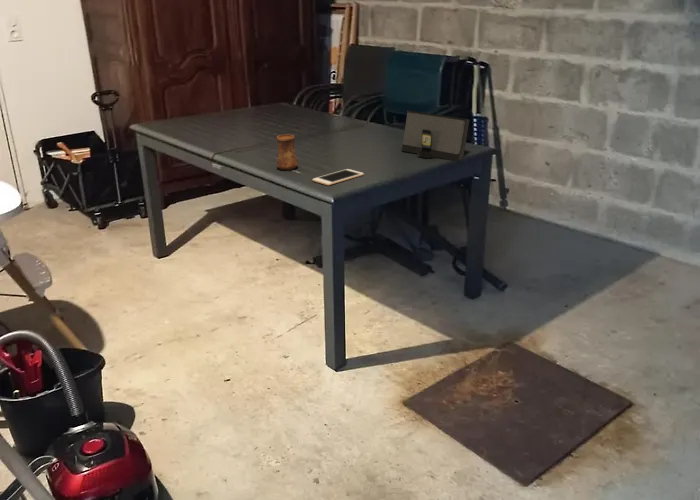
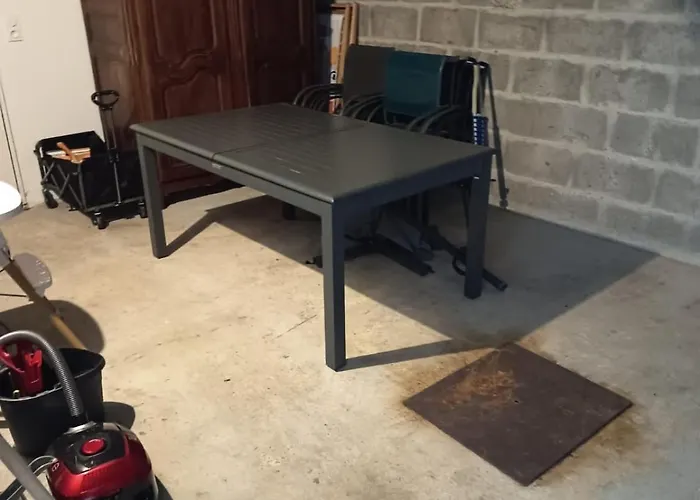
- cup (286, 152)
- cell phone (338, 176)
- speaker (434, 134)
